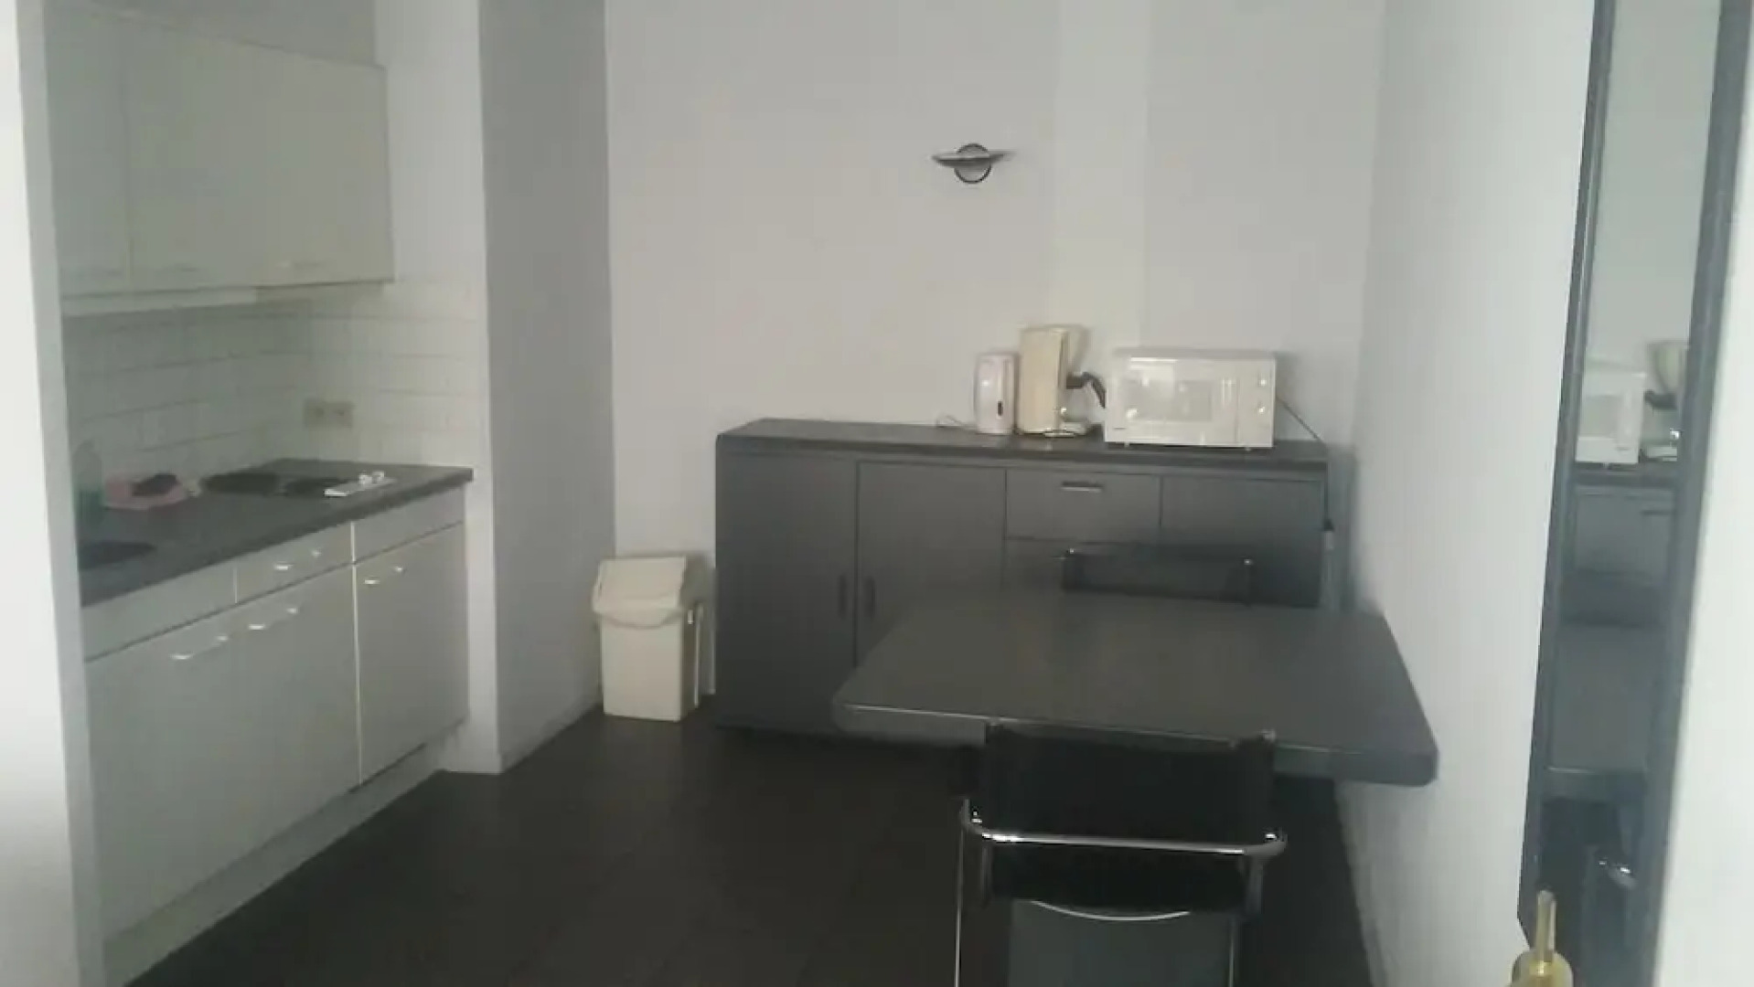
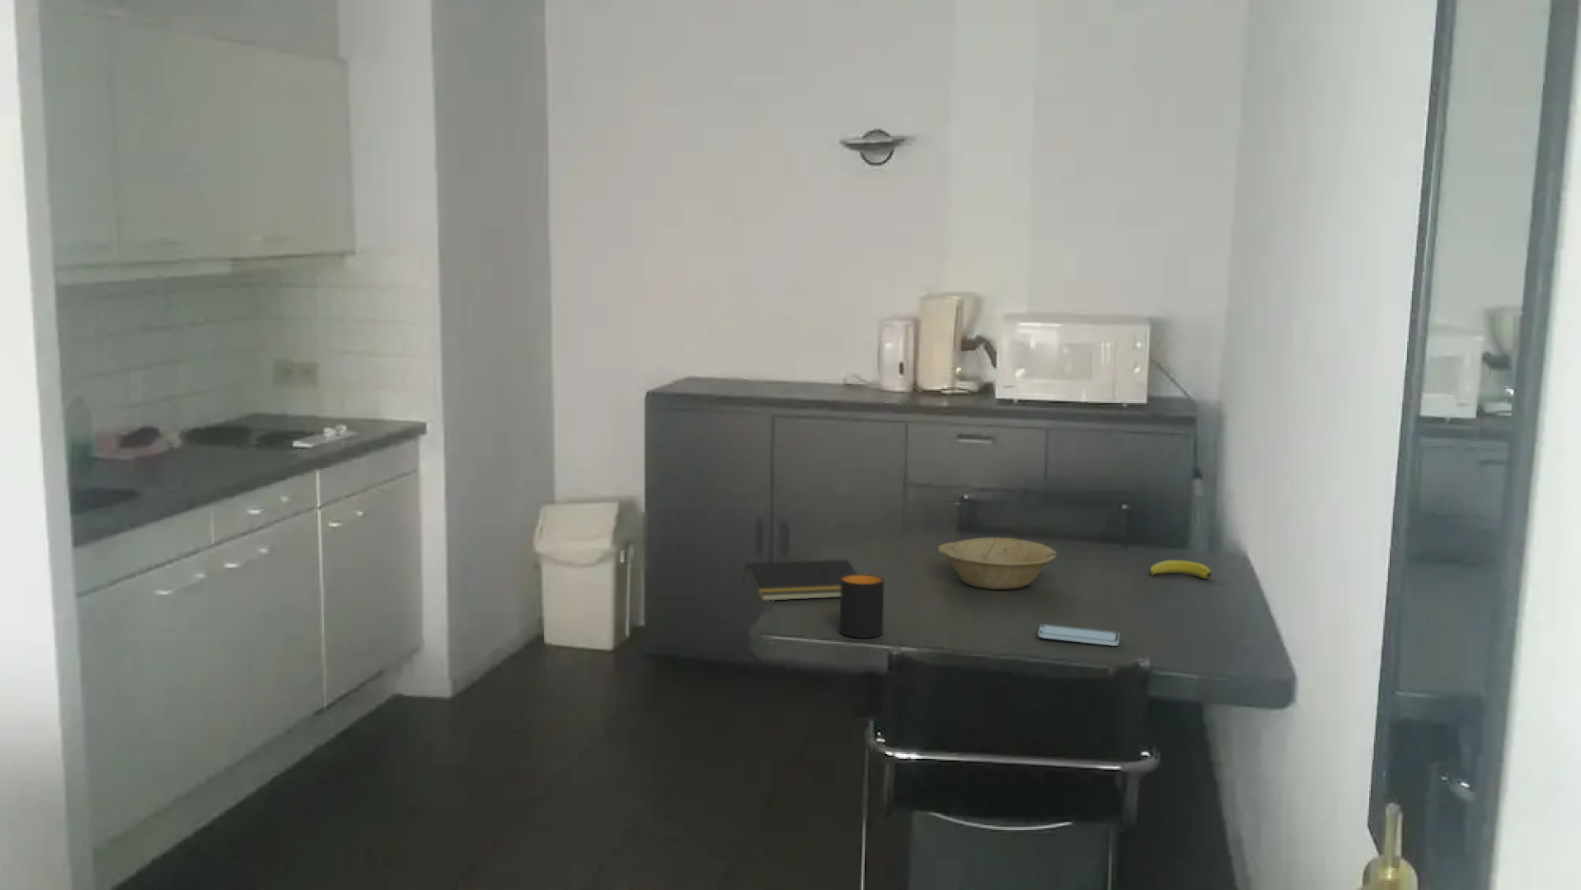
+ banana (1179, 569)
+ bowl (997, 565)
+ mug (862, 603)
+ smartphone (1078, 635)
+ notepad (806, 578)
